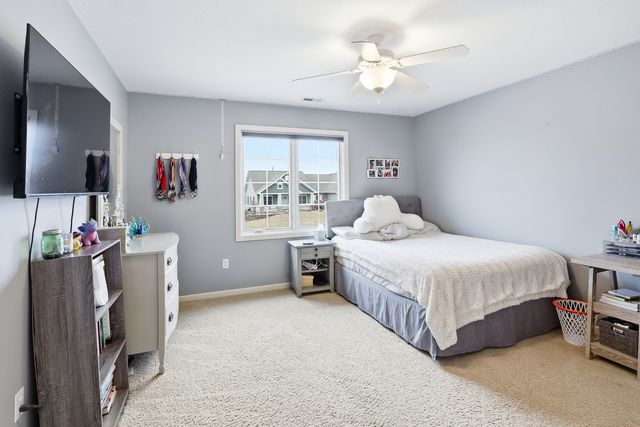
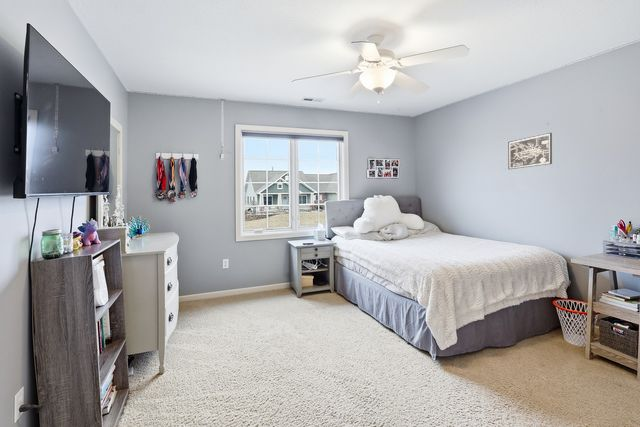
+ wall art (528, 152)
